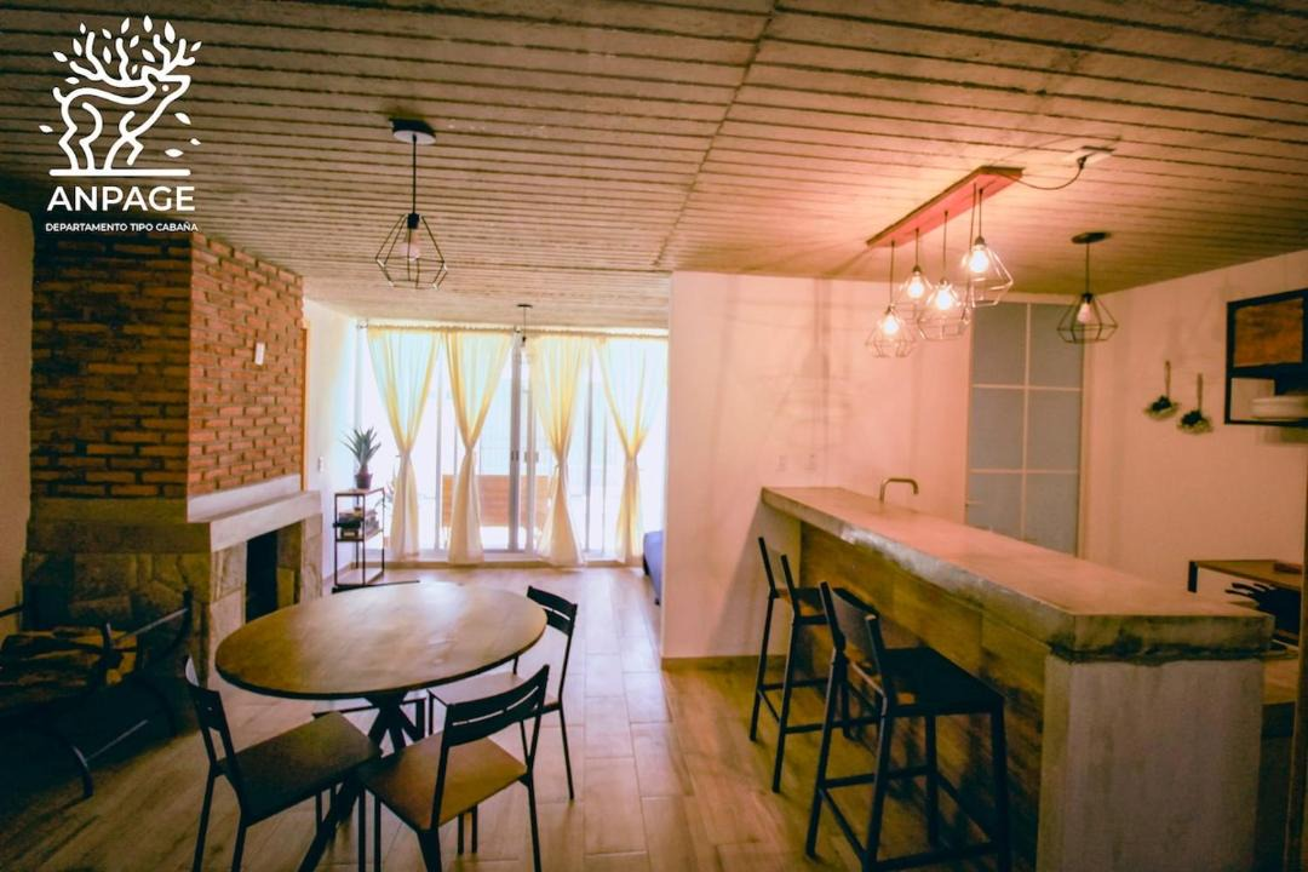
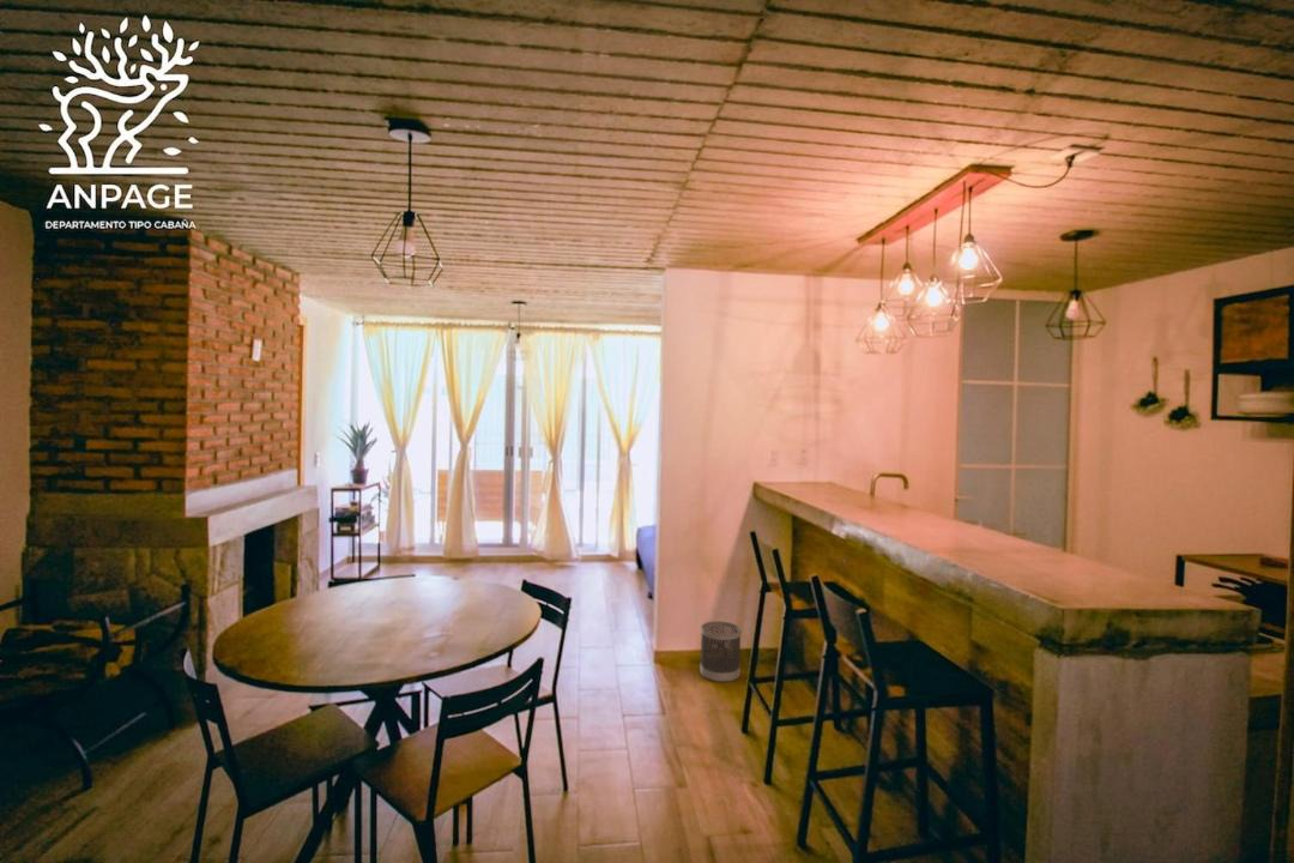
+ wastebasket (720, 651)
